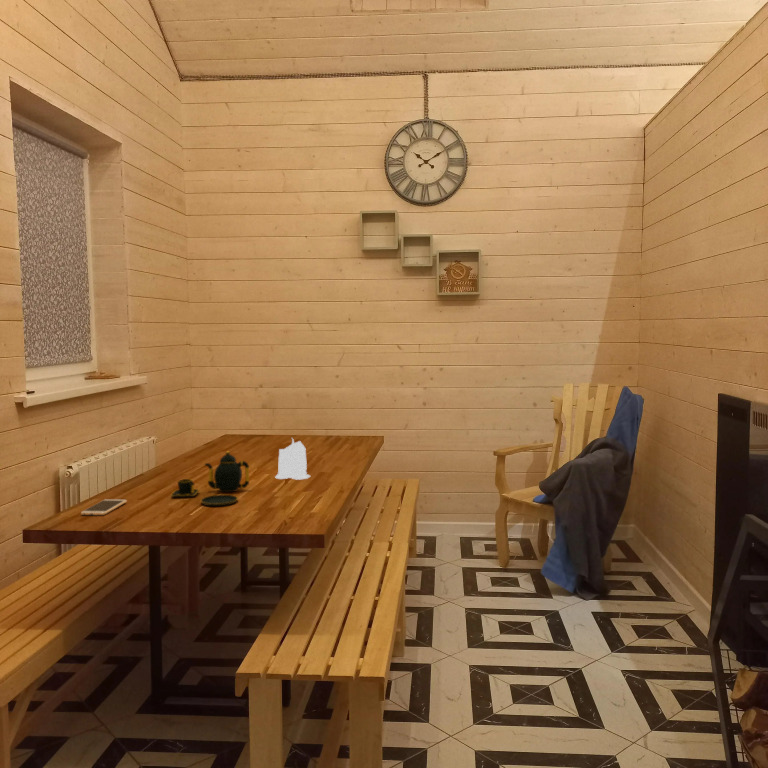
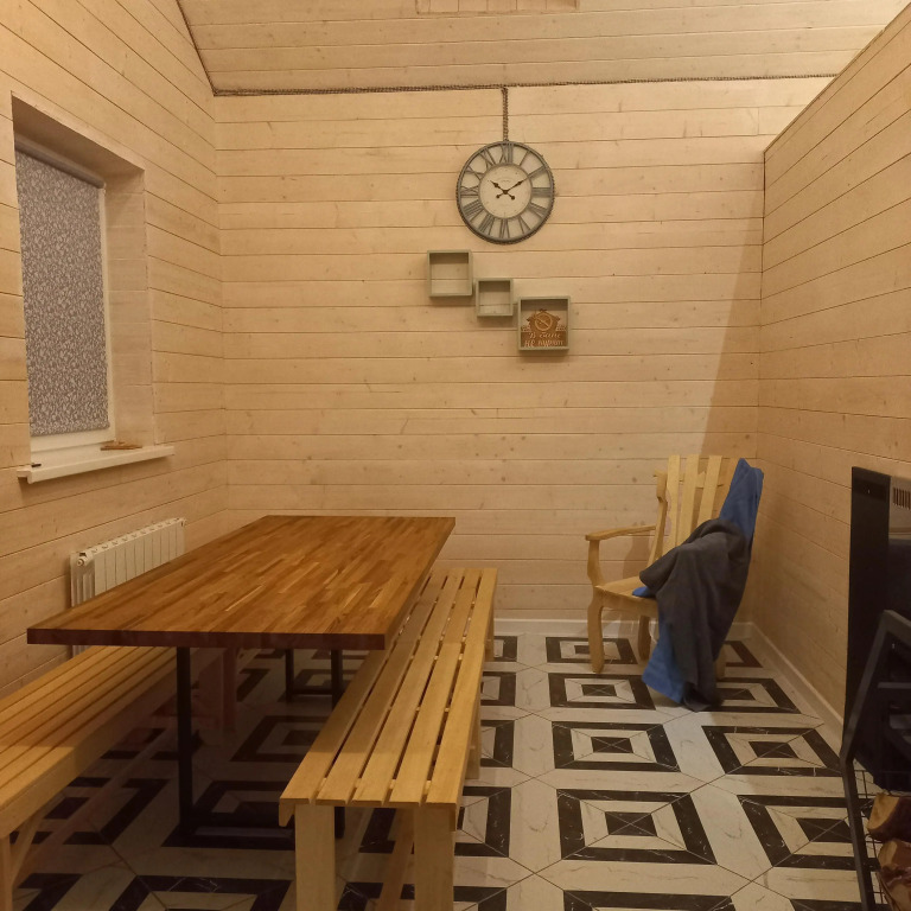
- smartphone (104, 506)
- teapot (209, 476)
- candle (292, 456)
